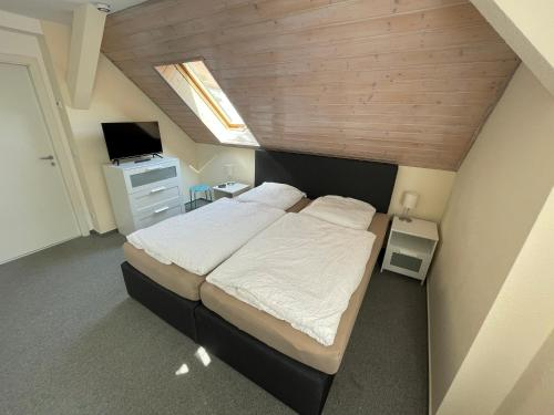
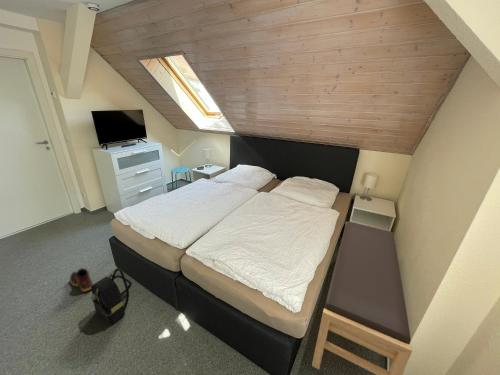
+ bench (361, 284)
+ shoe (80, 276)
+ backpack (114, 289)
